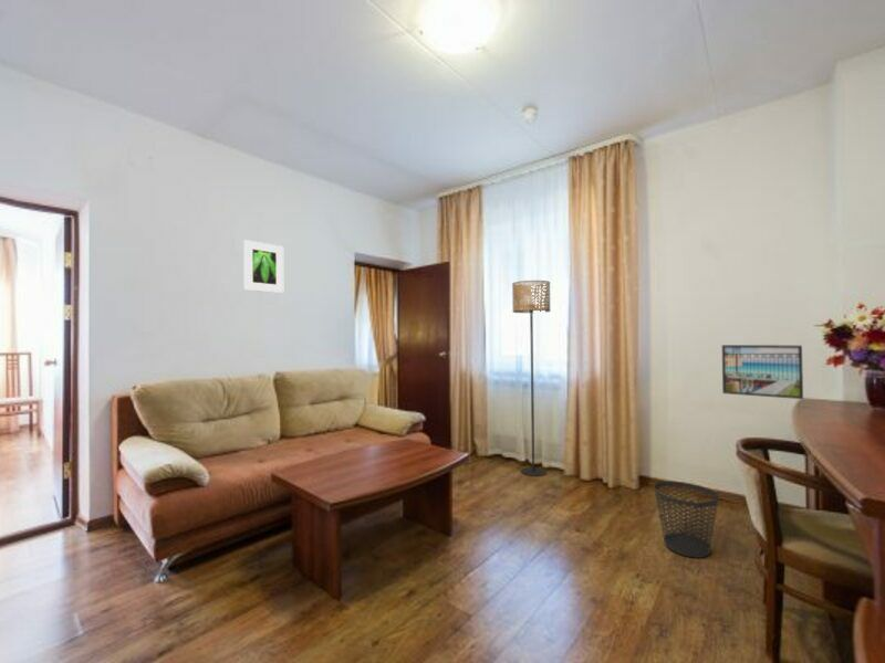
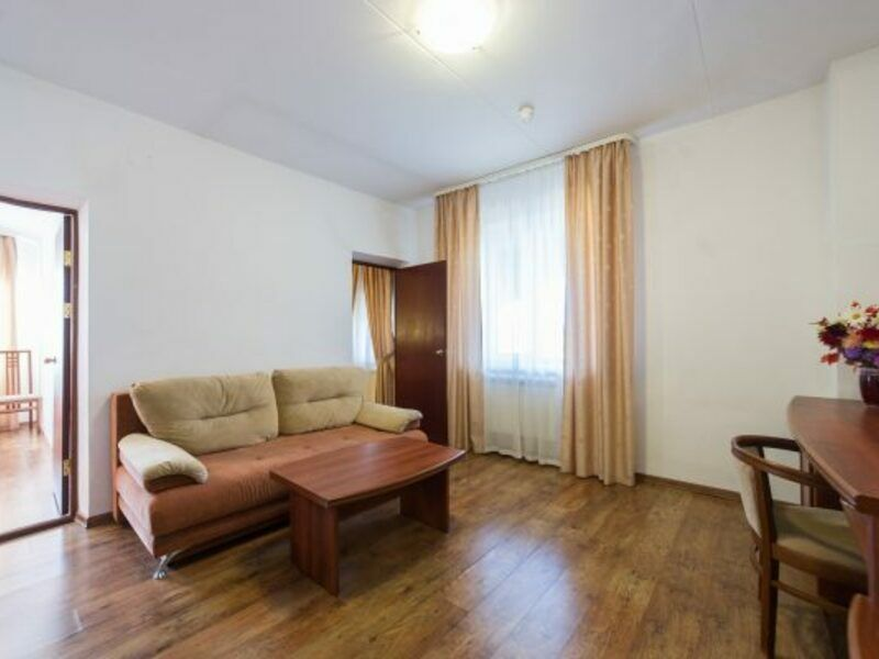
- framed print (760, 370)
- floor lamp (532, 377)
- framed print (263, 266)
- wastebasket (686, 519)
